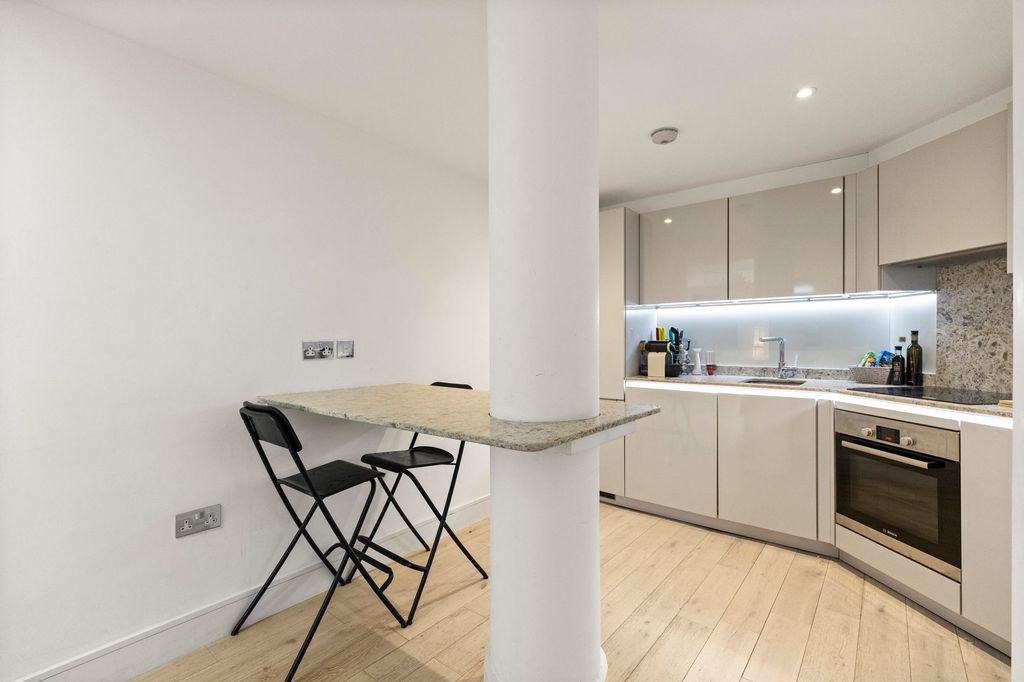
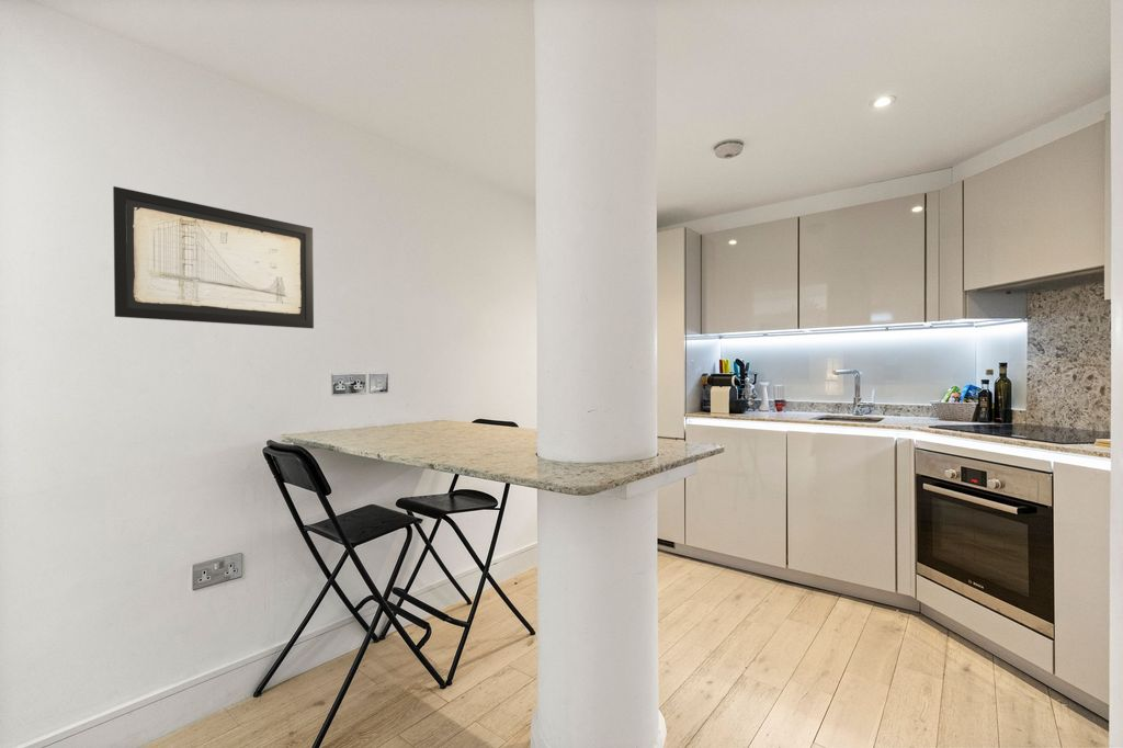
+ wall art (226, 267)
